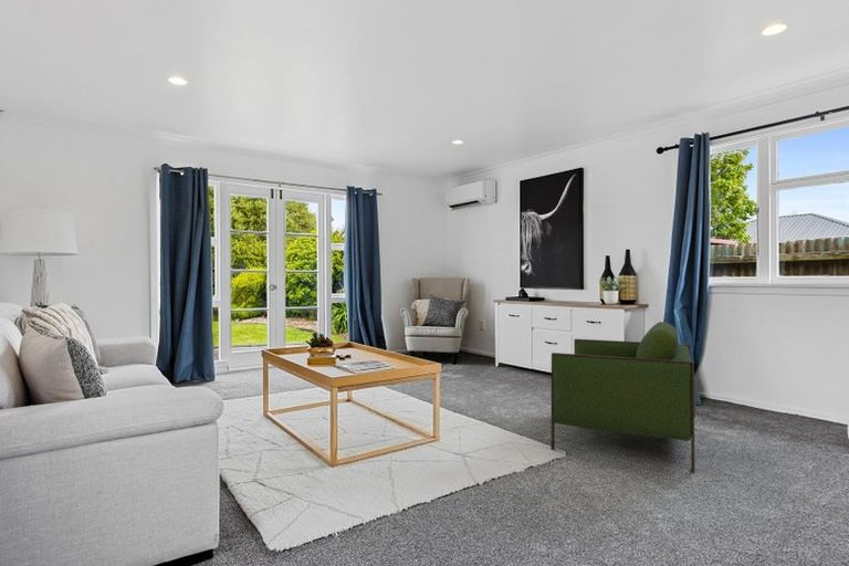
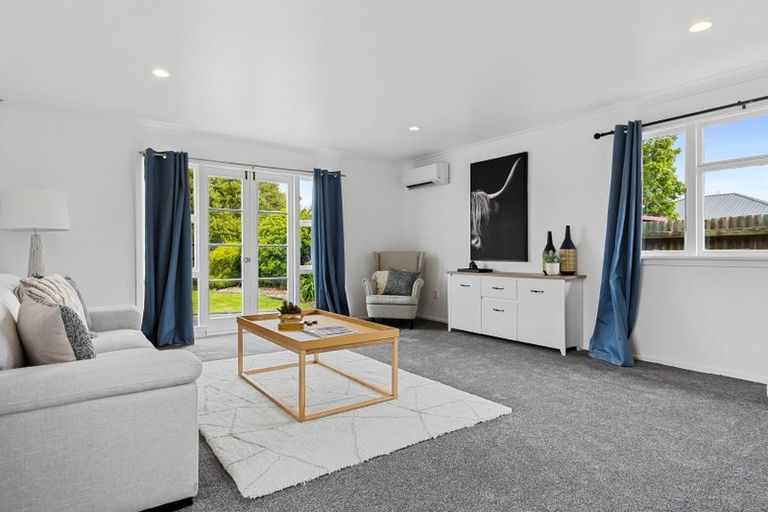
- armchair (625, 381)
